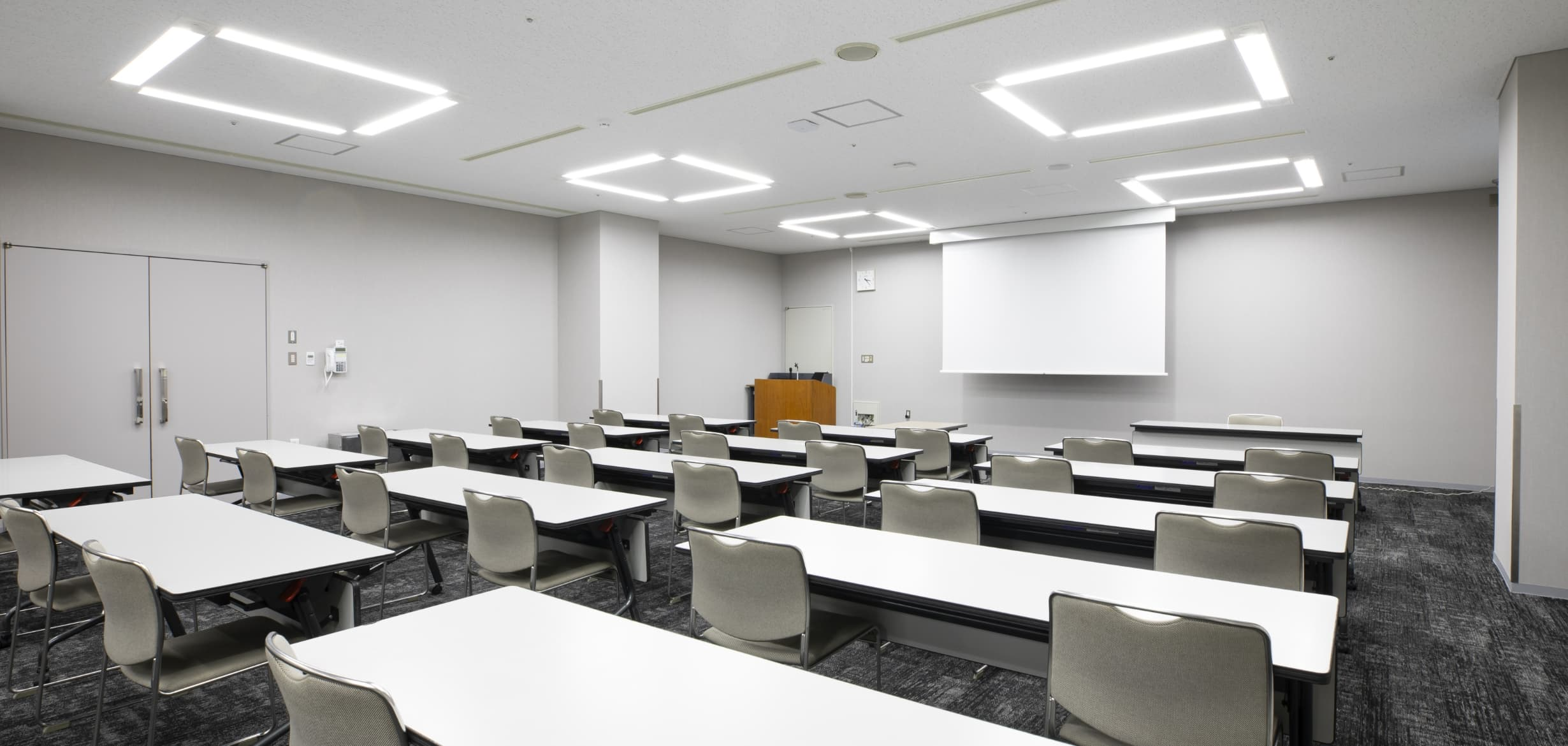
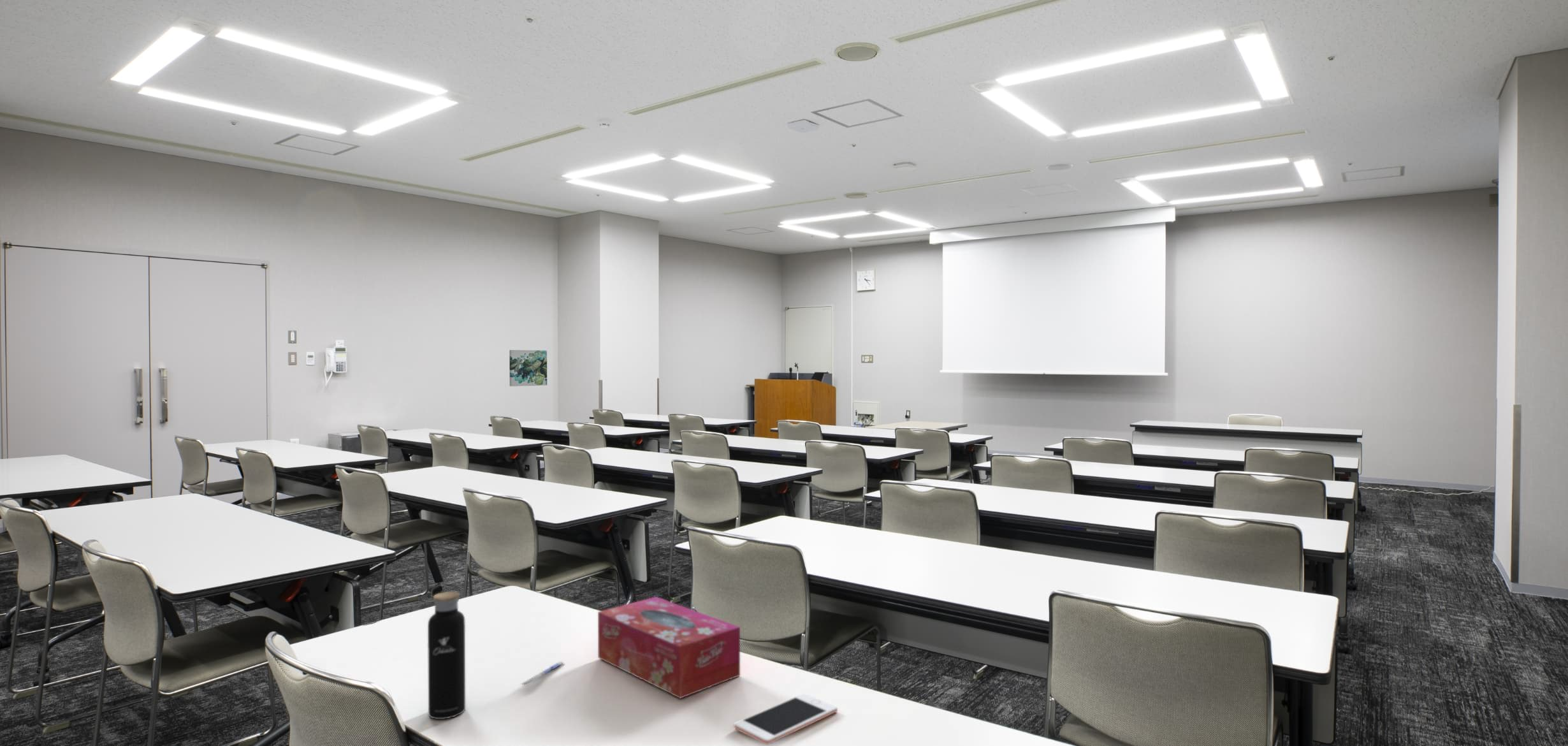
+ pen (542, 673)
+ cell phone (787, 717)
+ water bottle (446, 647)
+ tissue box (667, 643)
+ wall art (528, 368)
